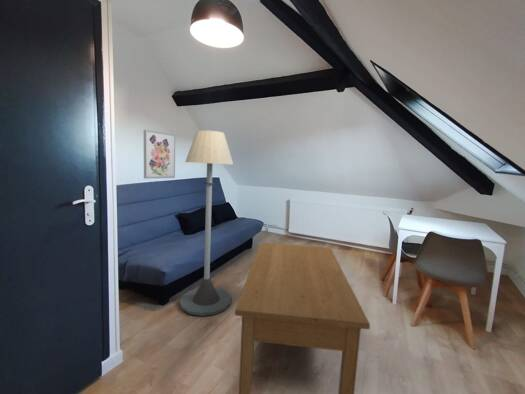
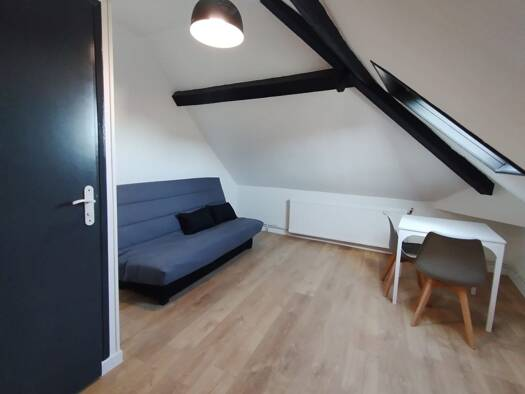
- wall art (160, 155)
- floor lamp (208, 220)
- coffee table (294, 304)
